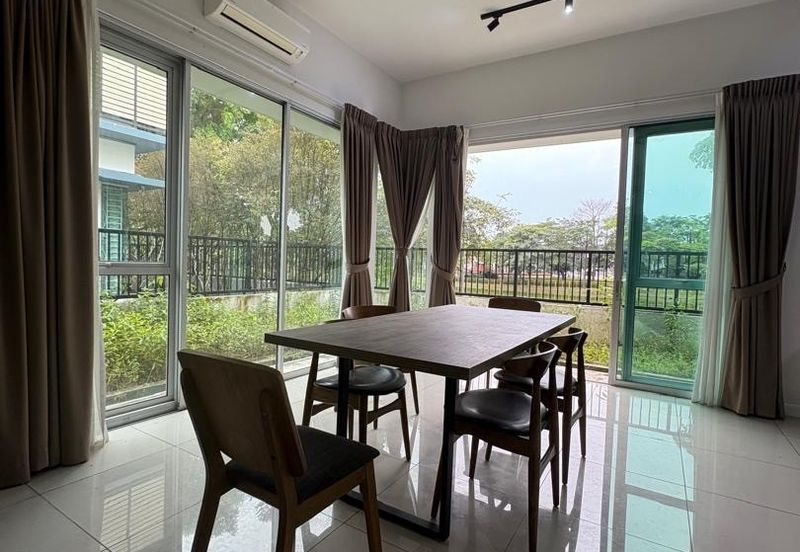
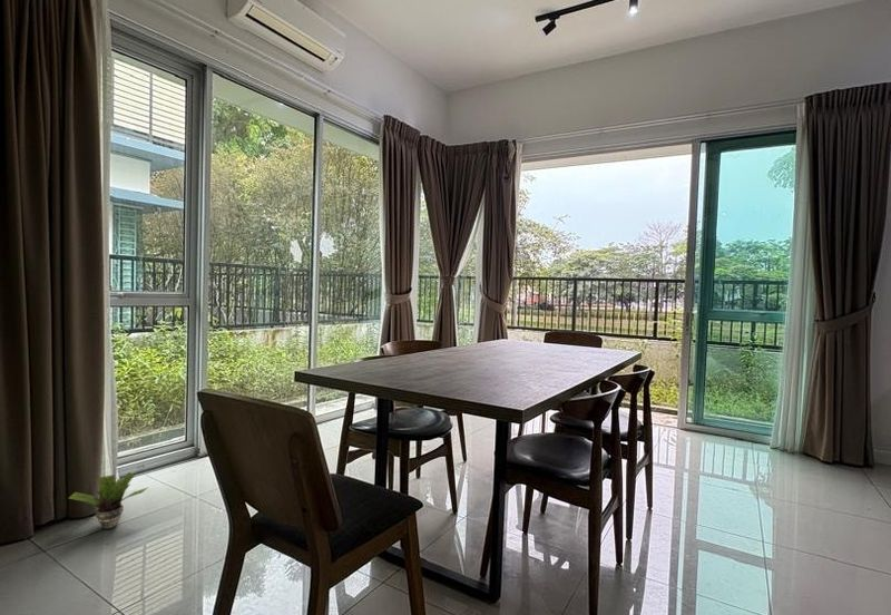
+ potted plant (110, 501)
